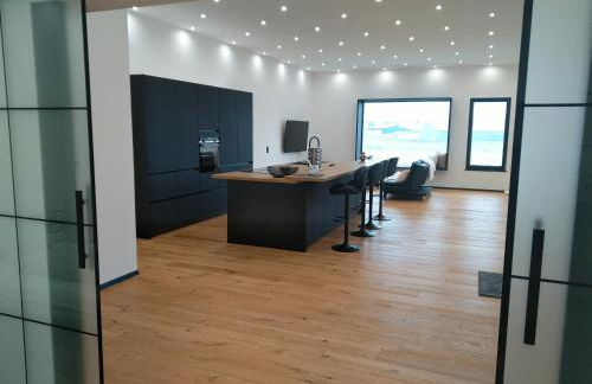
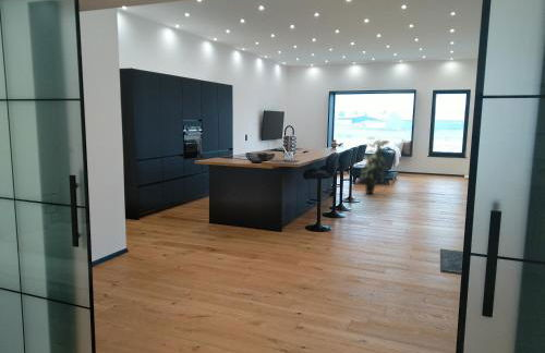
+ indoor plant (373, 165)
